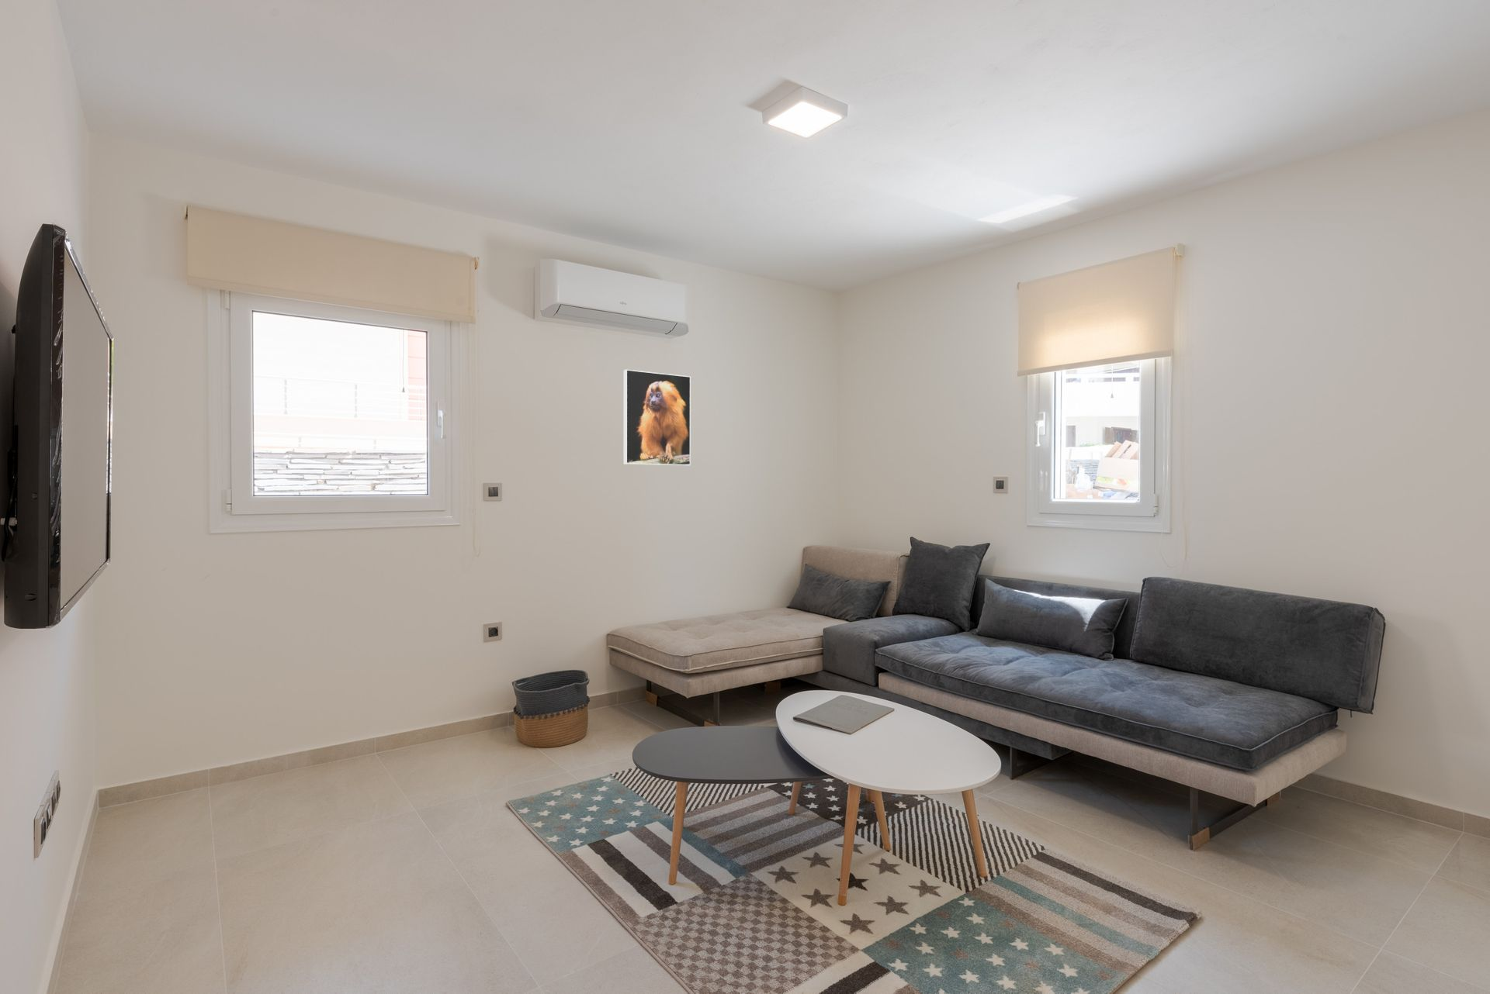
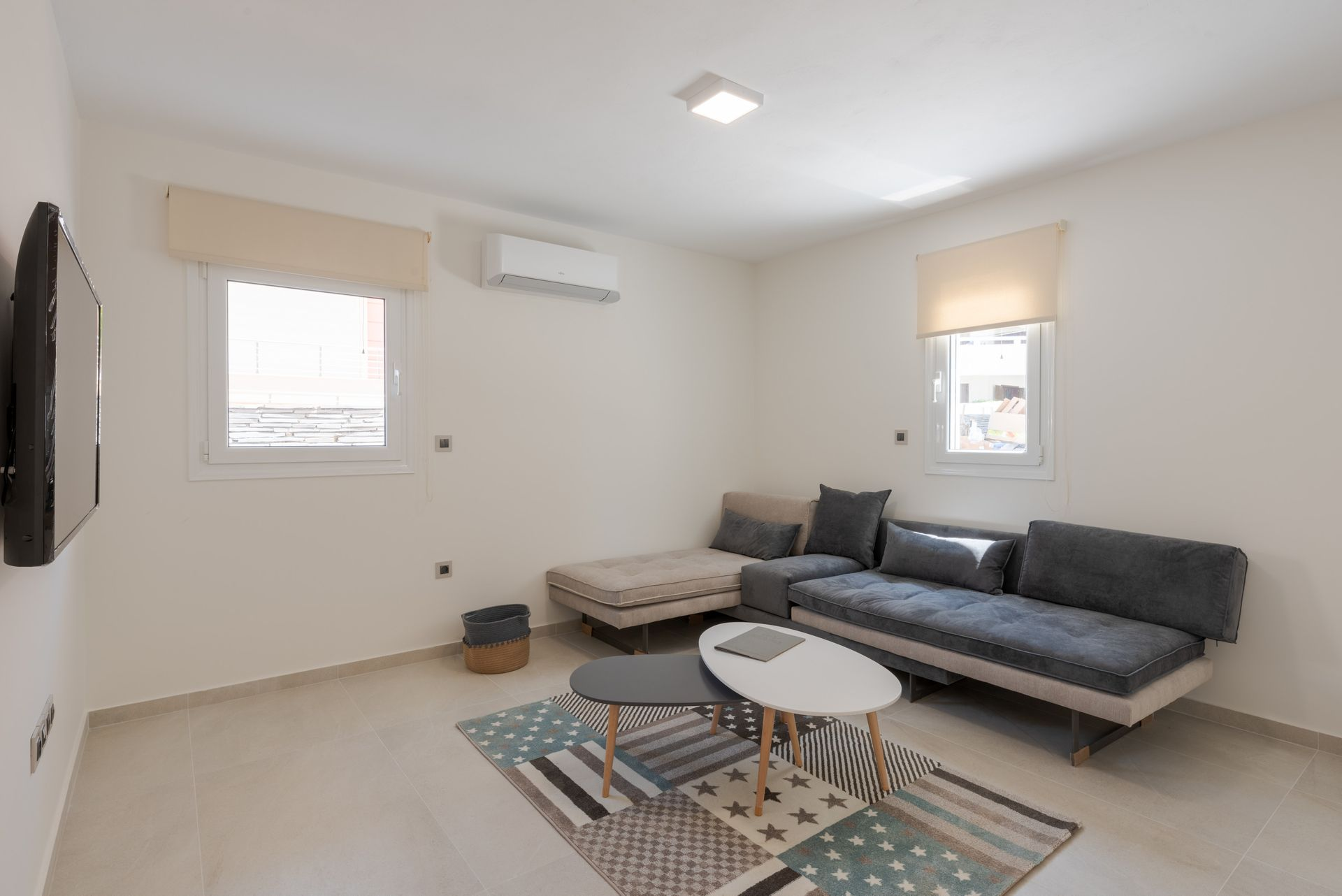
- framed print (657, 418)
